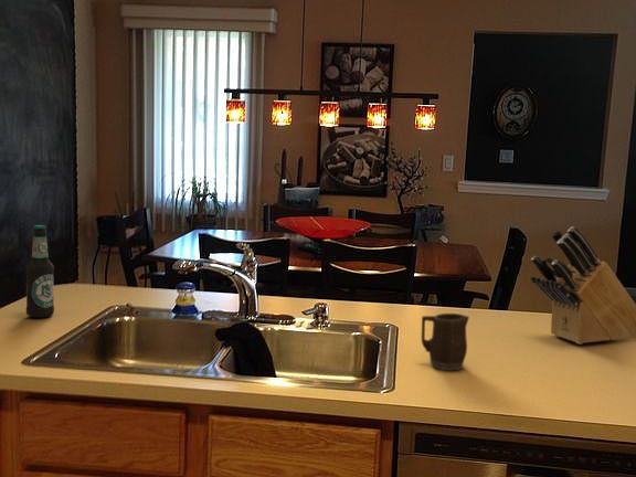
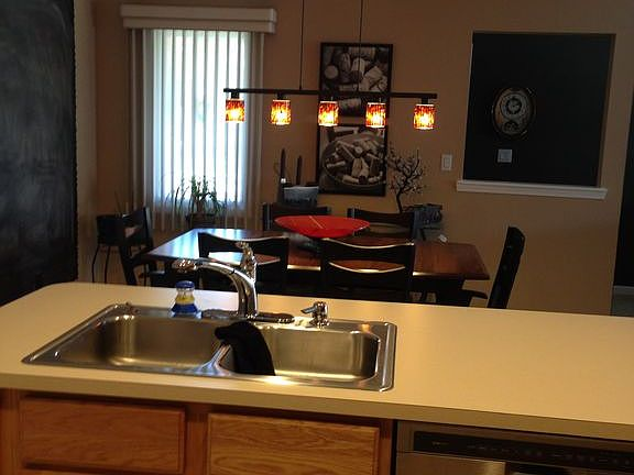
- bottle (40, 271)
- mug (444, 340)
- knife block (592, 282)
